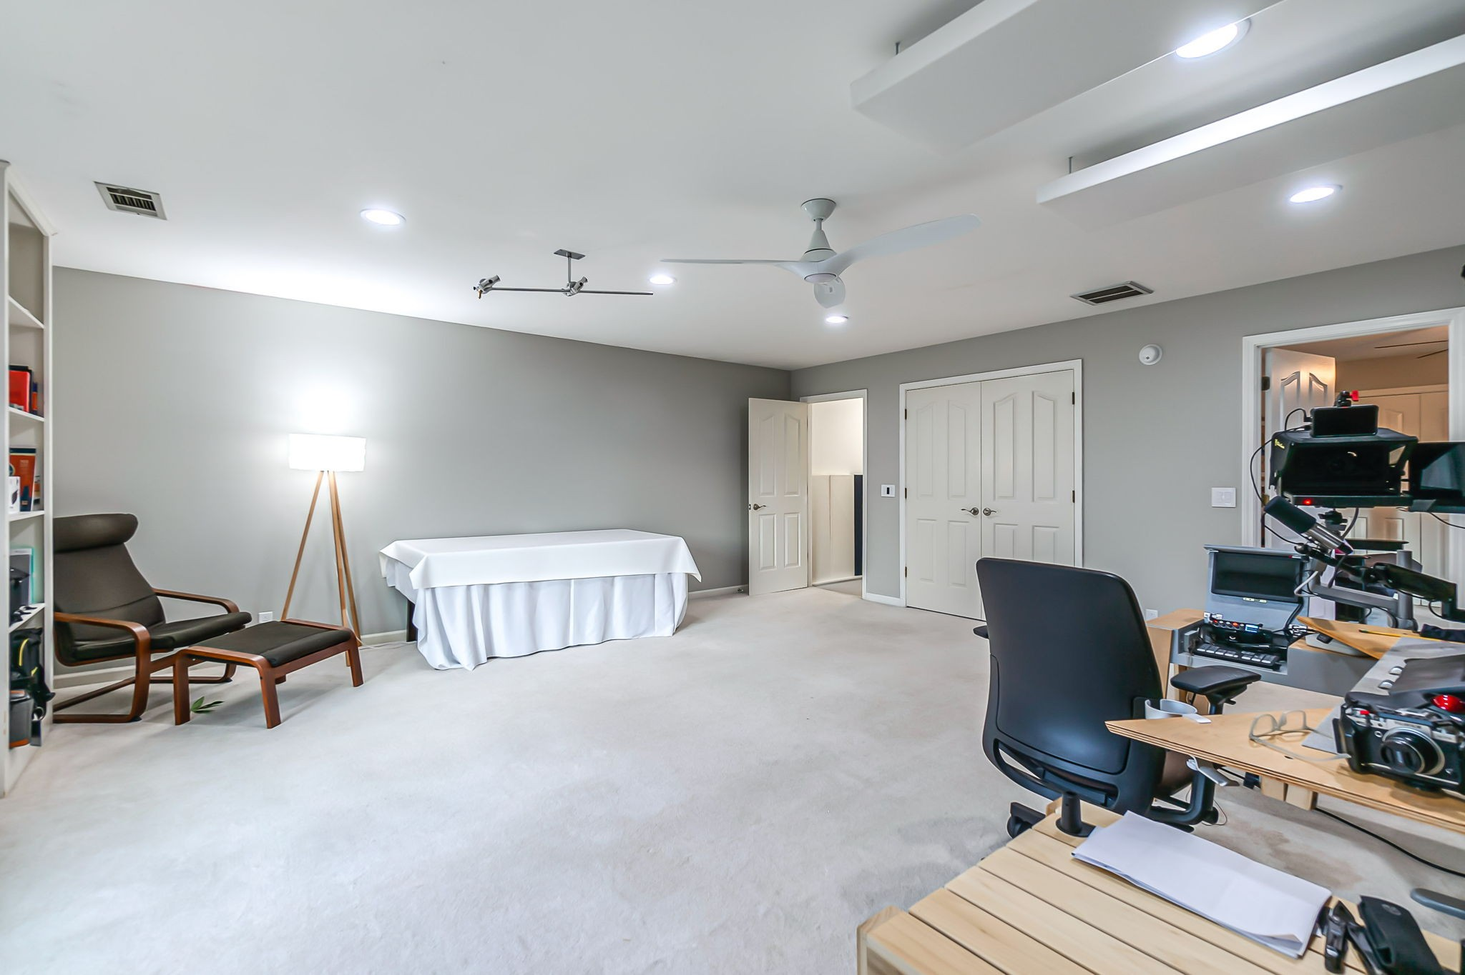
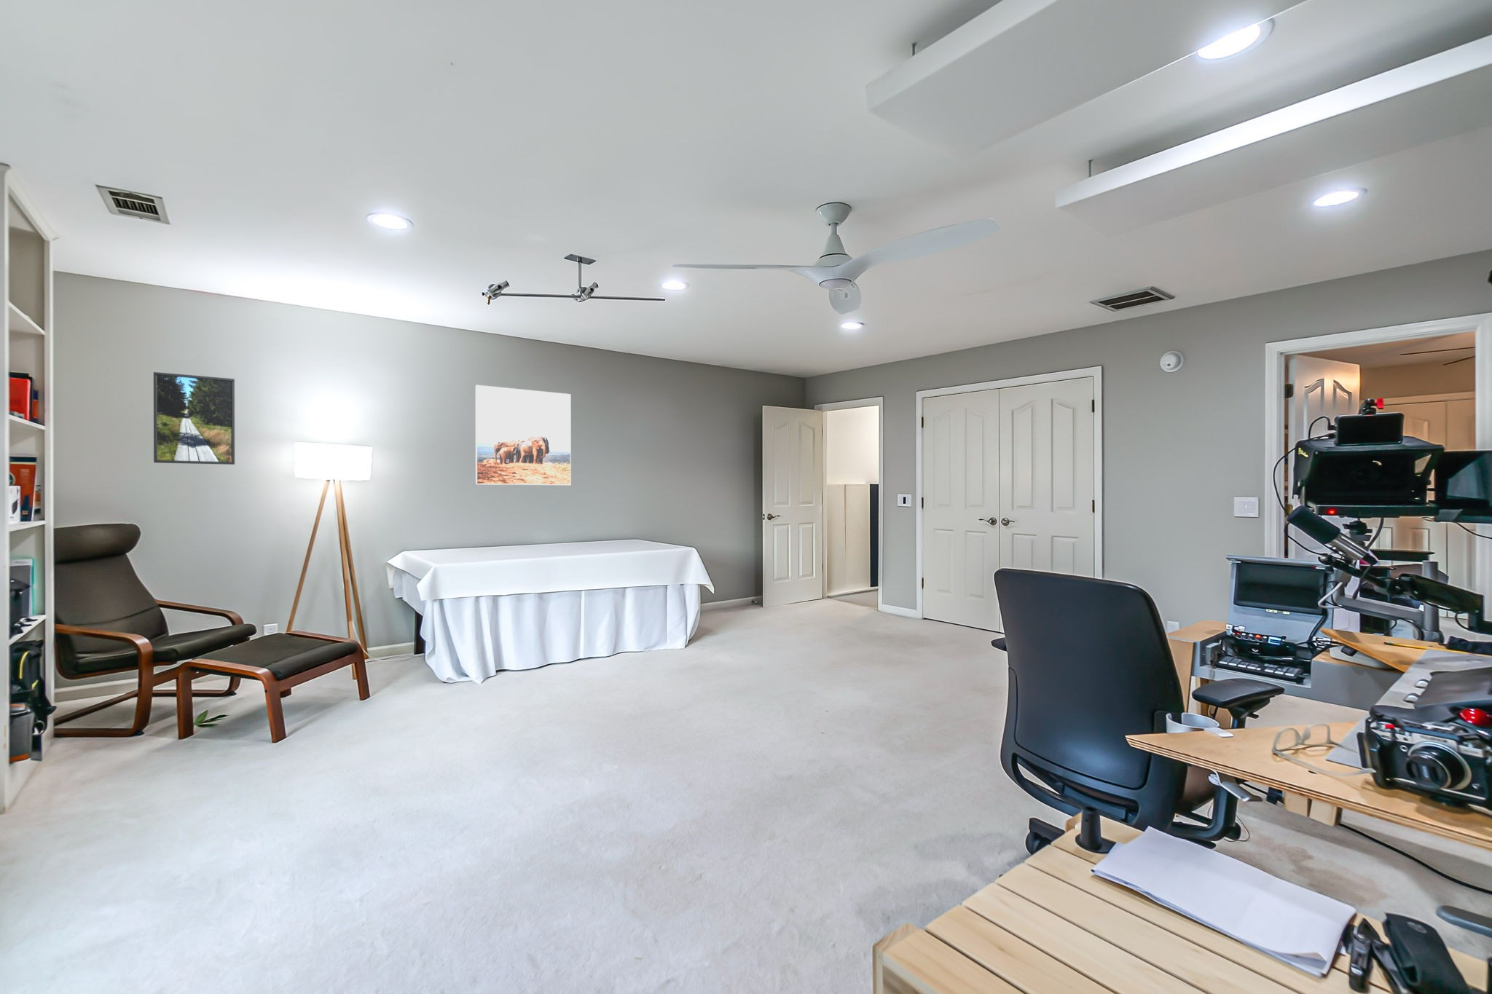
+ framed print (525, 437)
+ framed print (195, 419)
